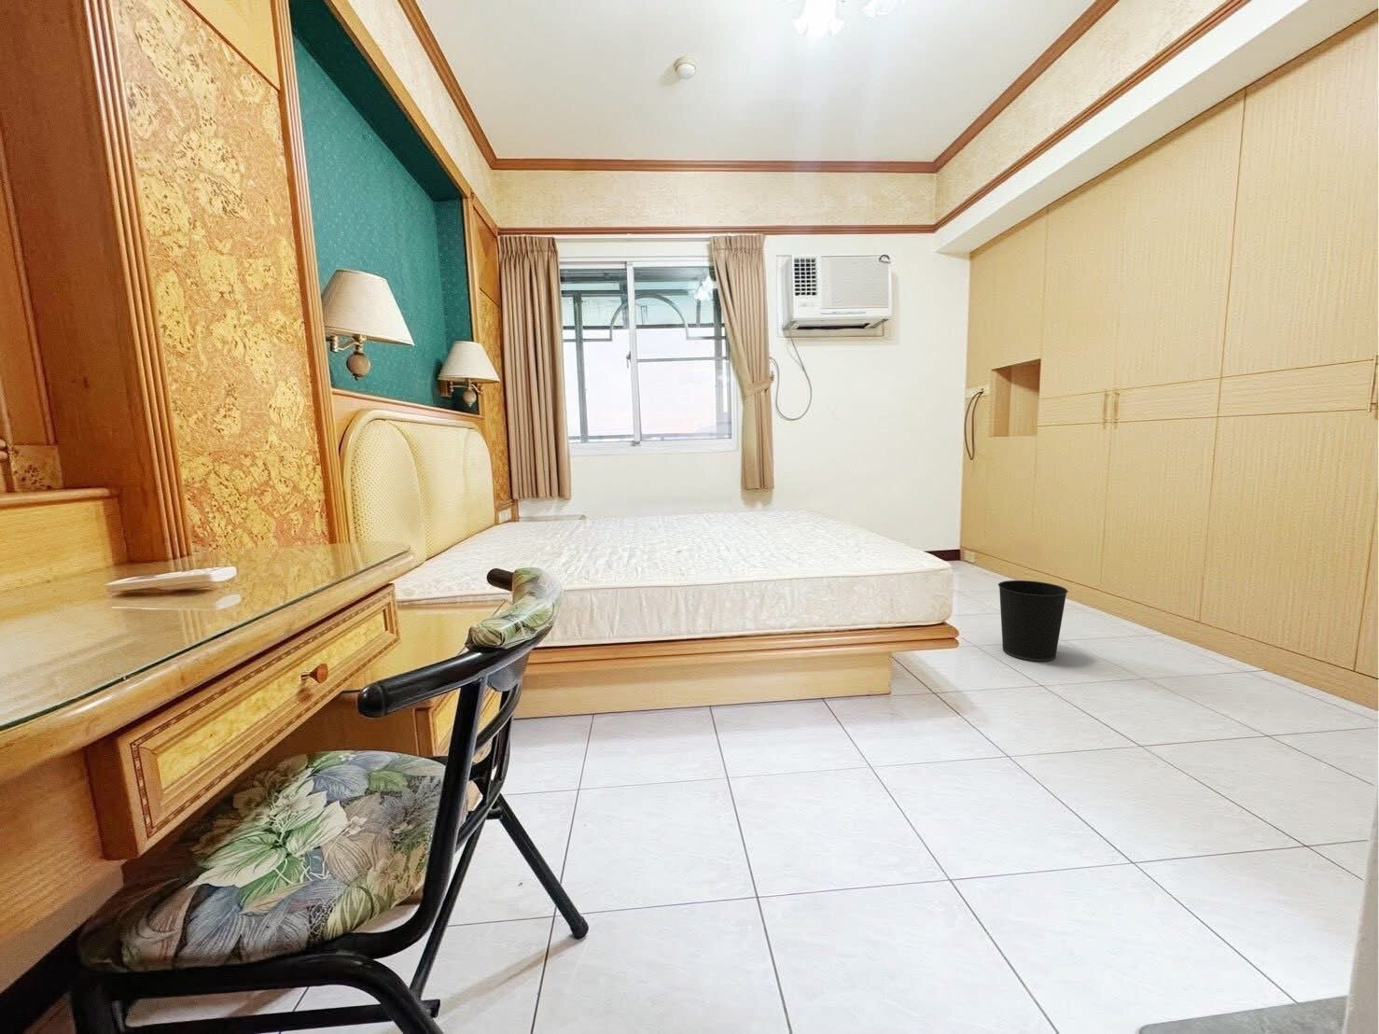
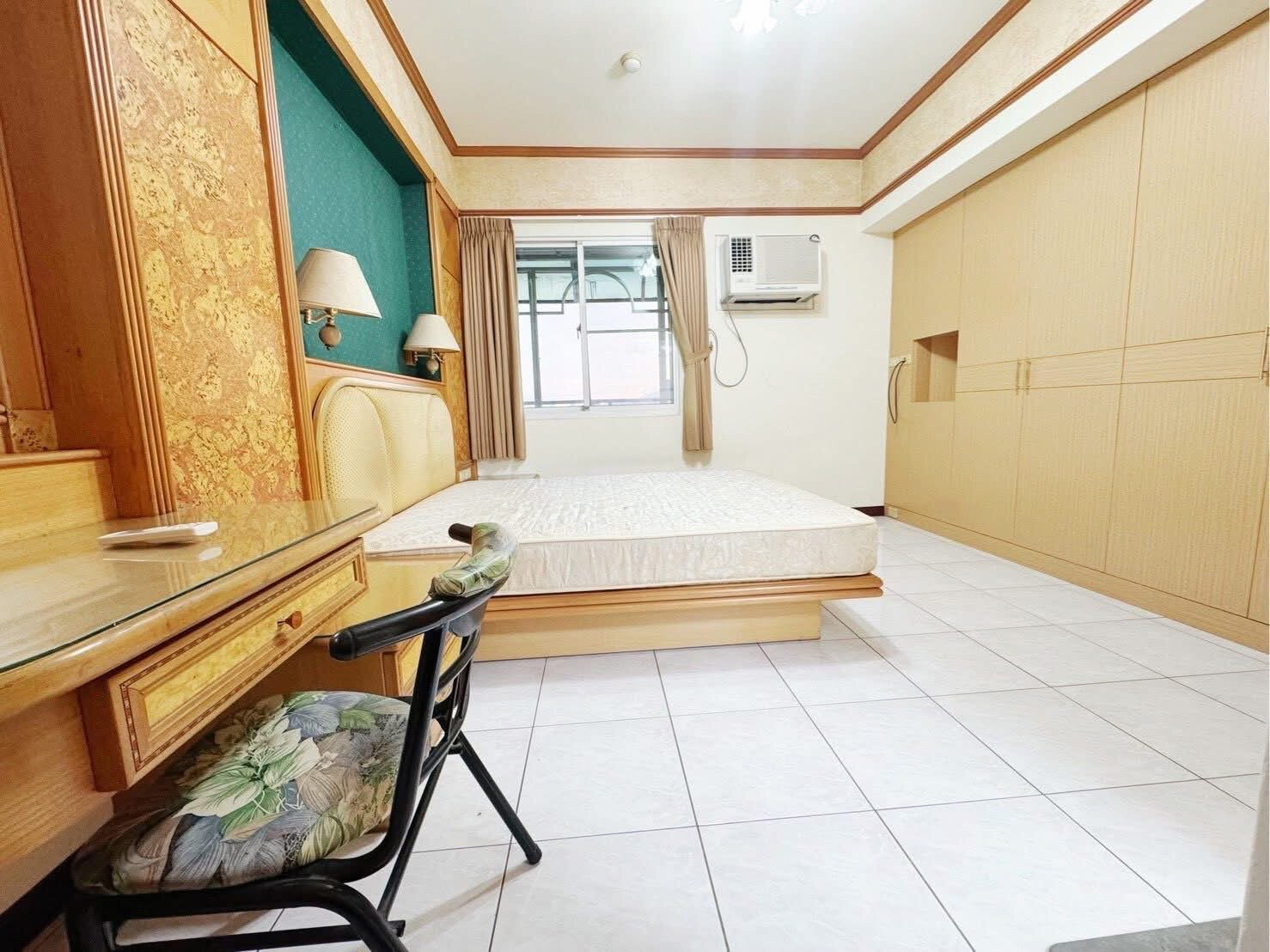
- wastebasket (1030, 620)
